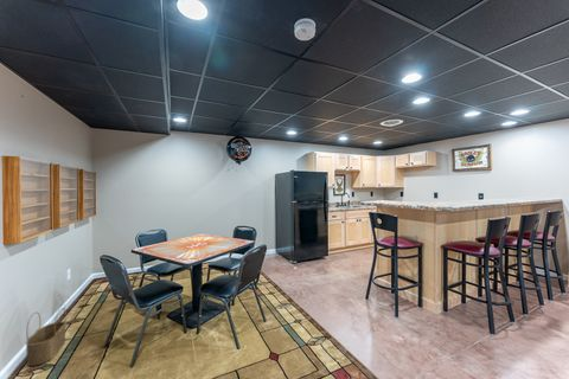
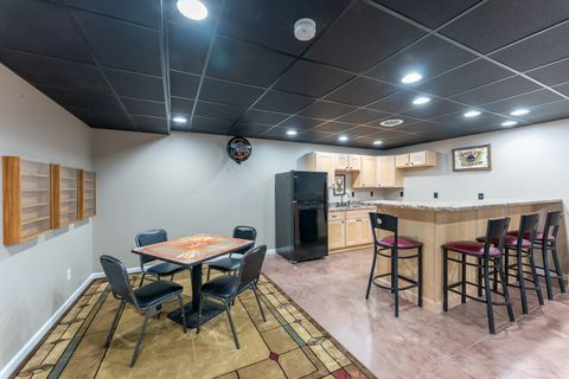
- wicker basket (47, 332)
